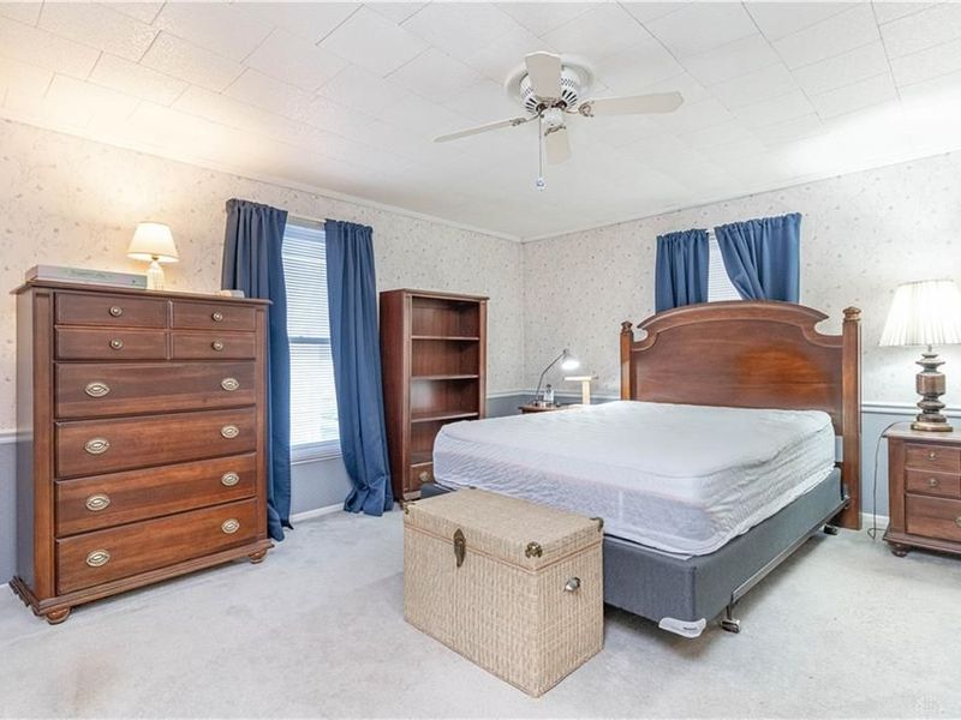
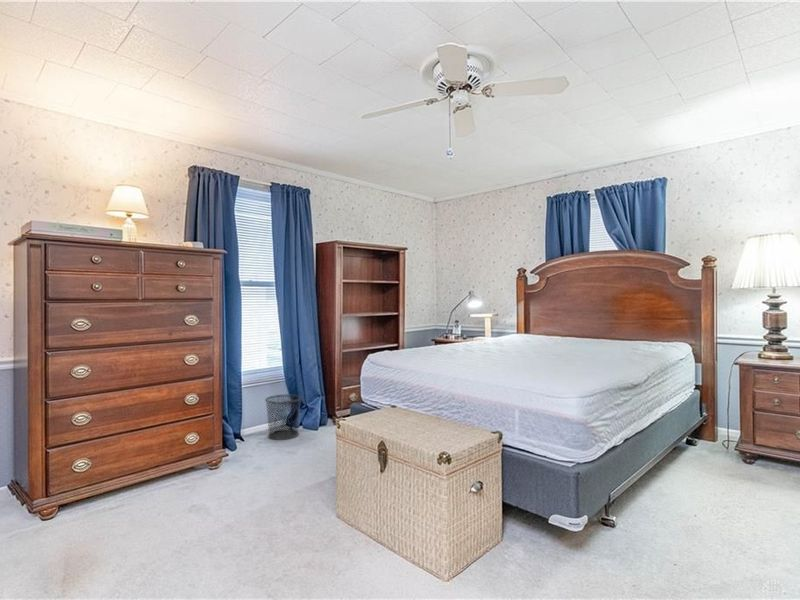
+ waste bin (283, 416)
